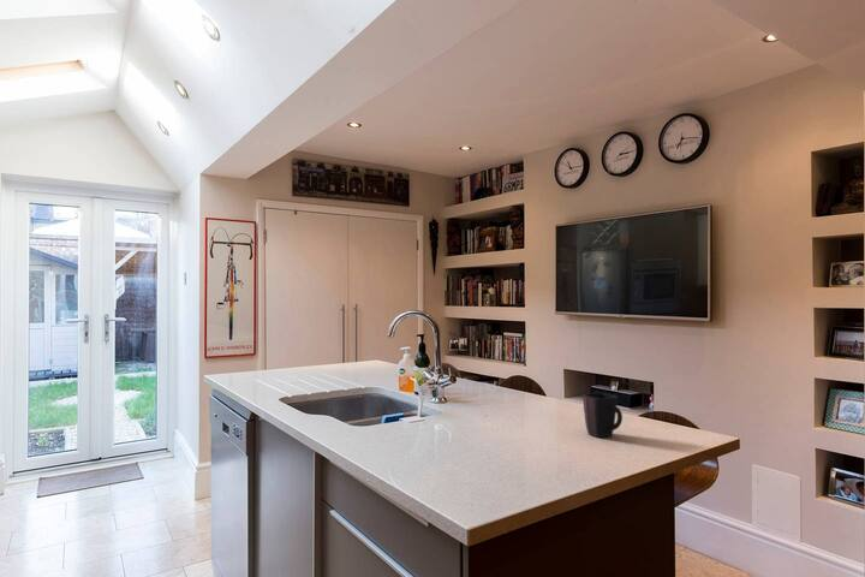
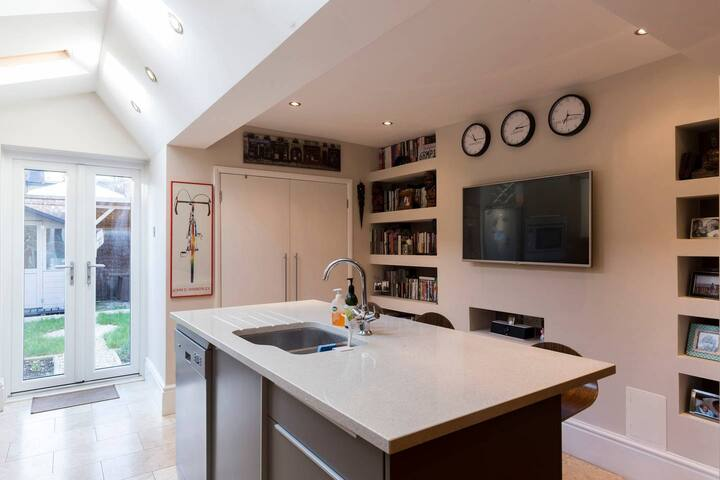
- mug (604, 415)
